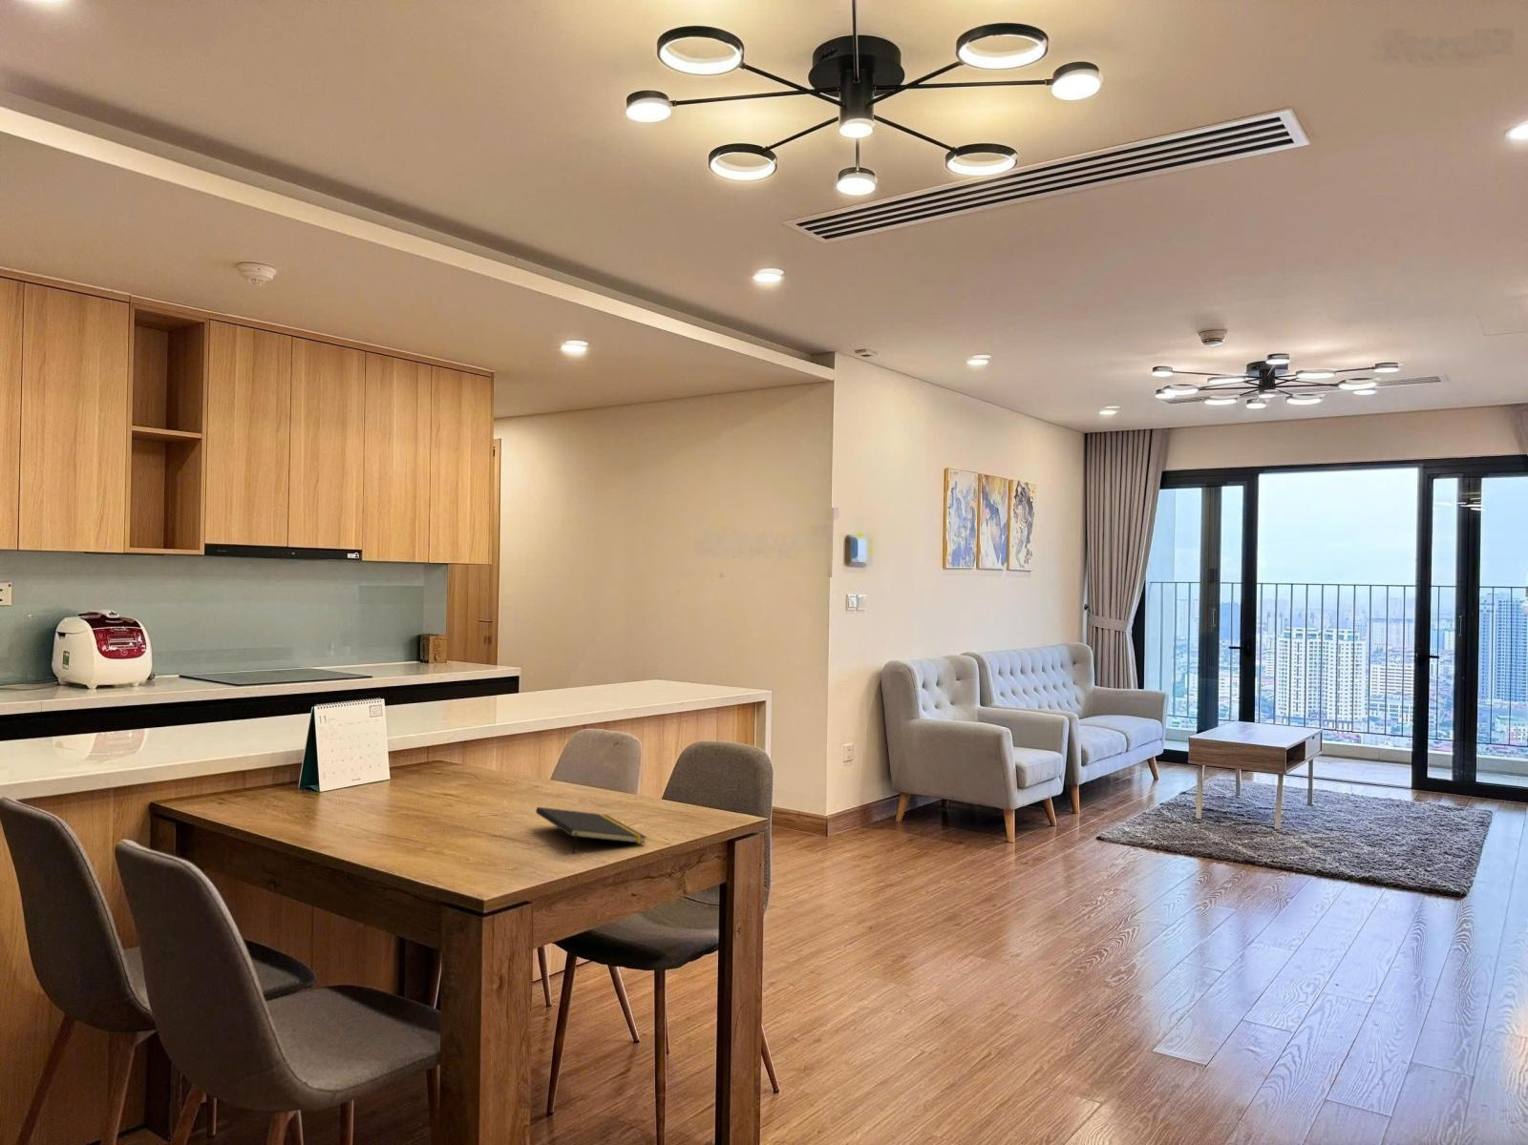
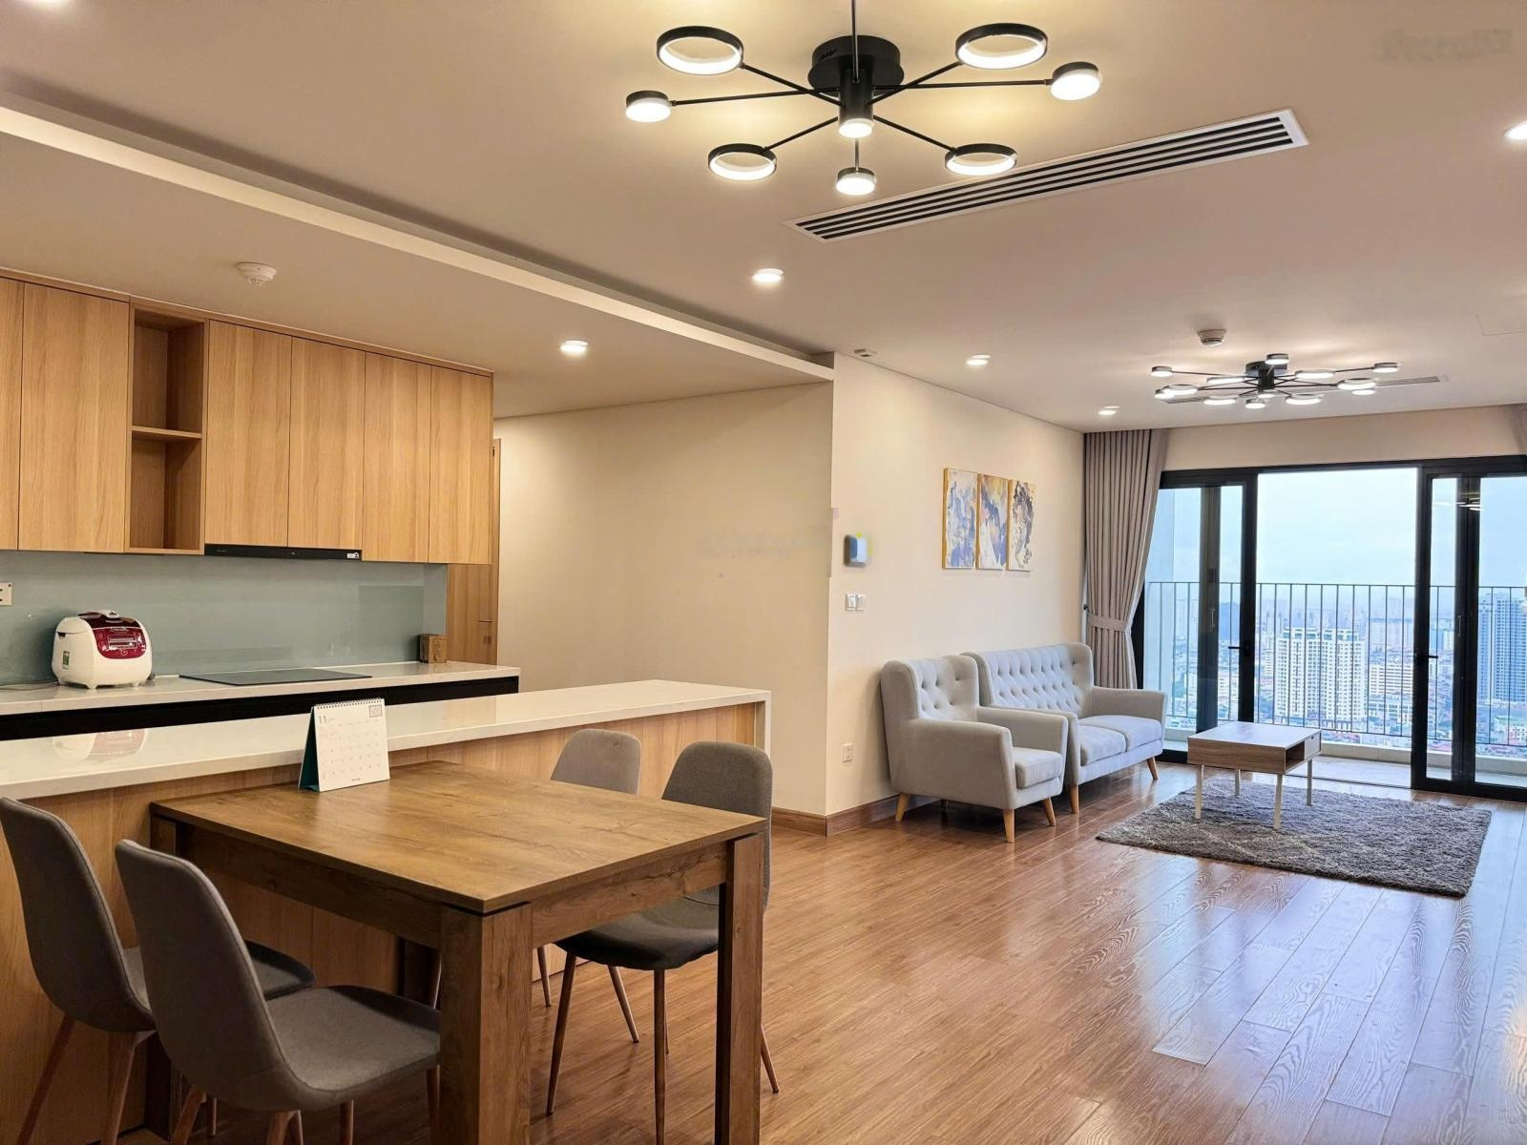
- notepad (590, 824)
